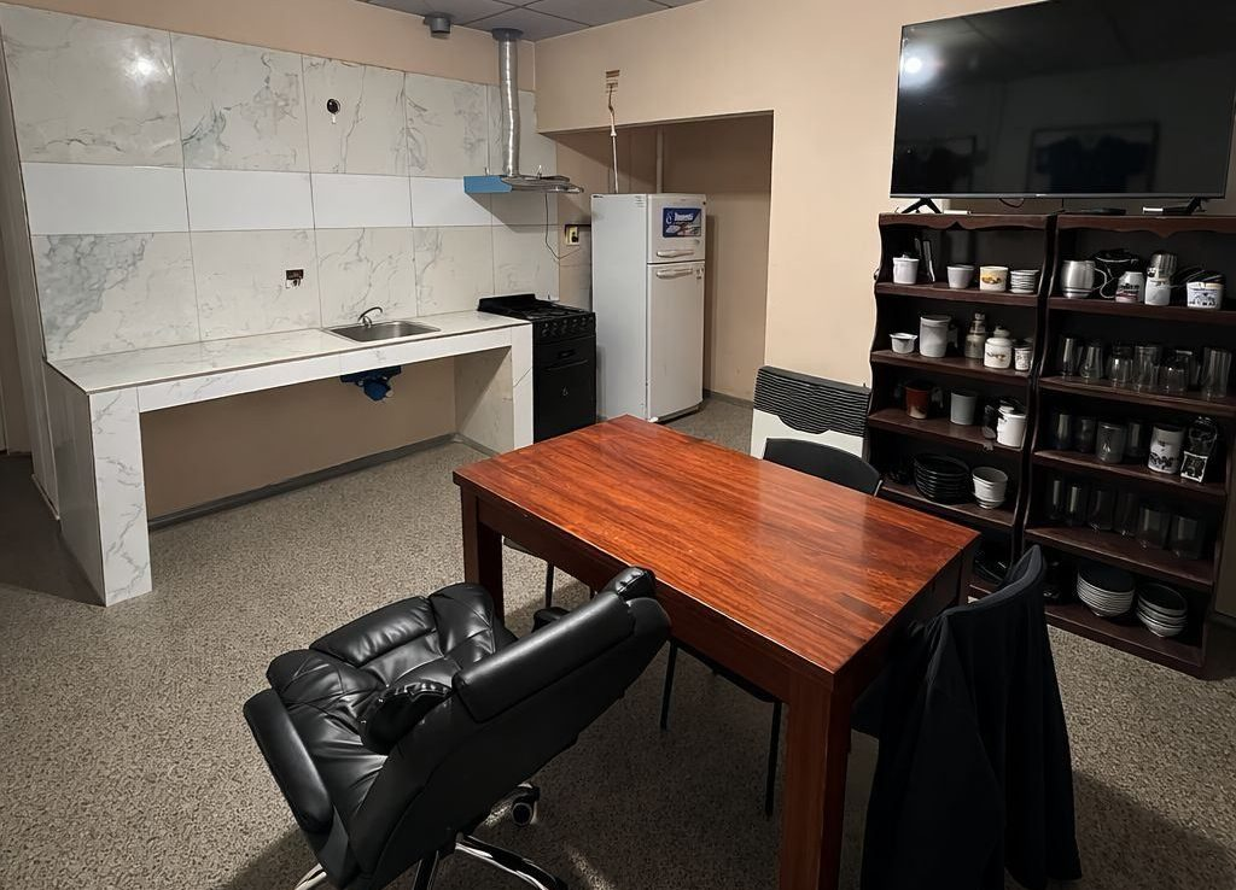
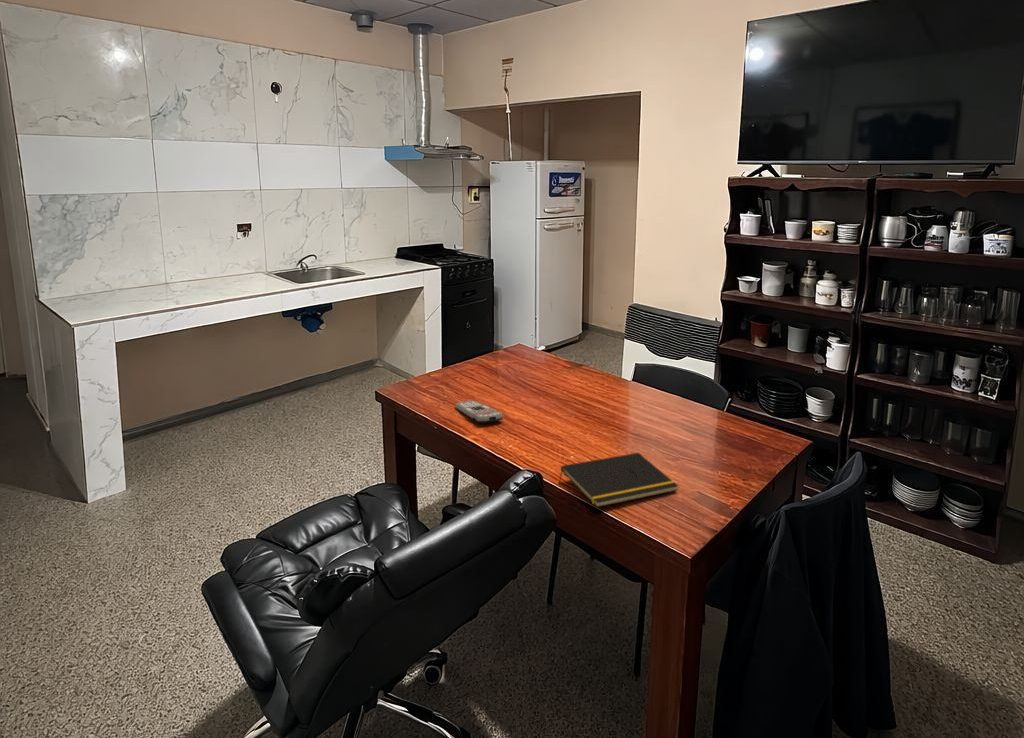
+ remote control (477, 411)
+ notepad (618, 478)
